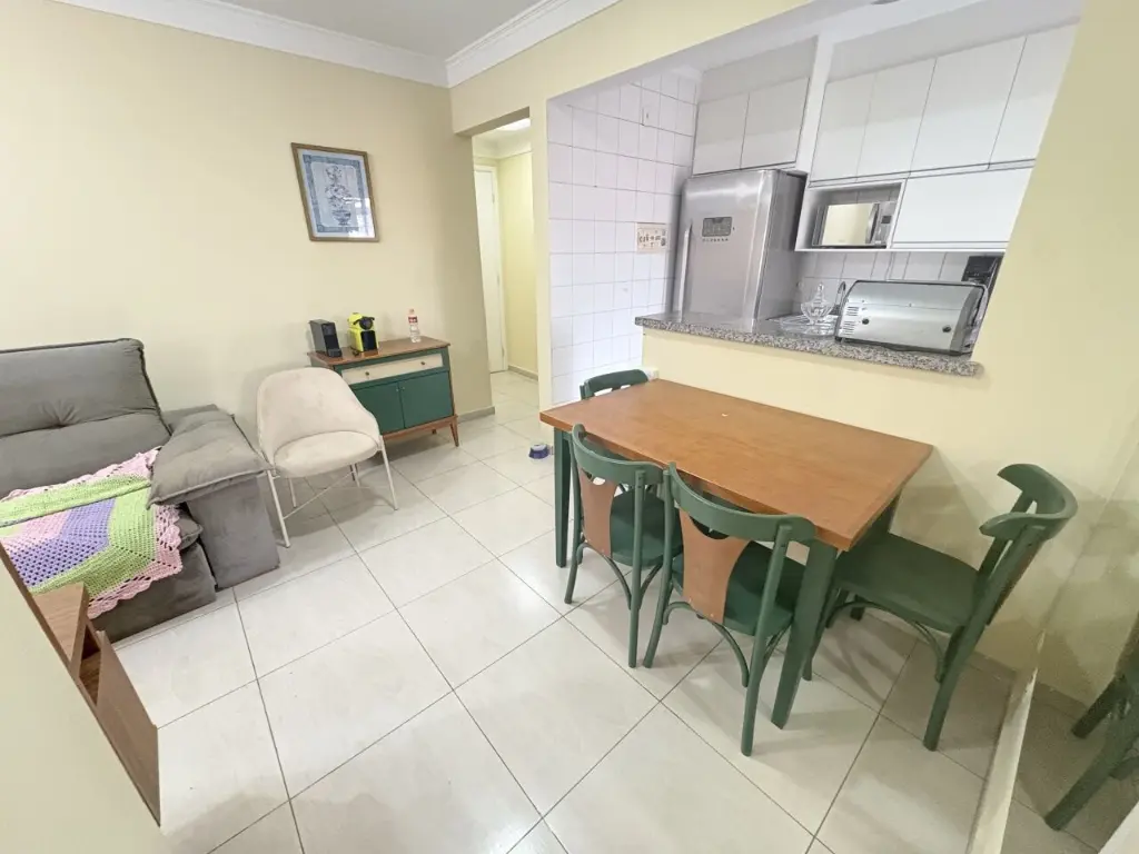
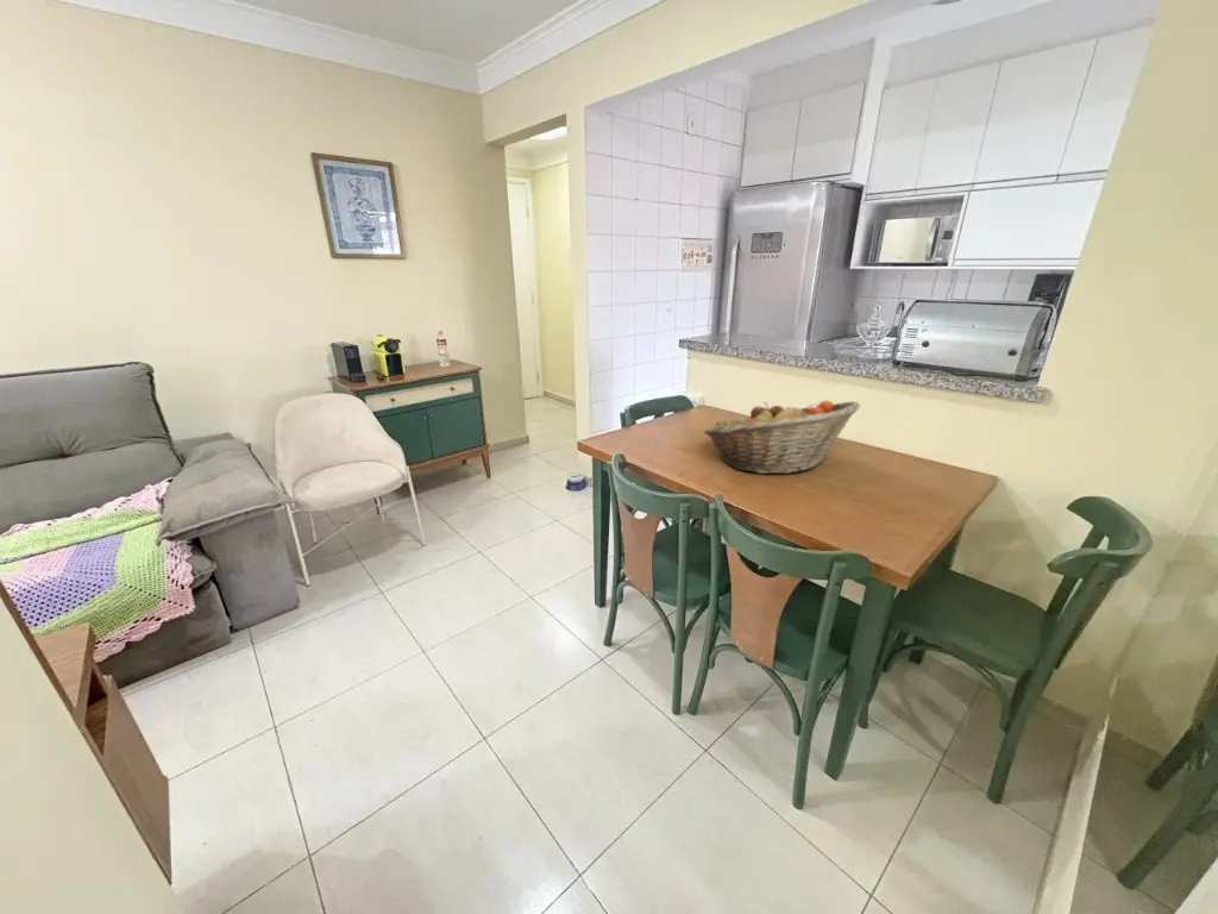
+ fruit basket (779, 428)
